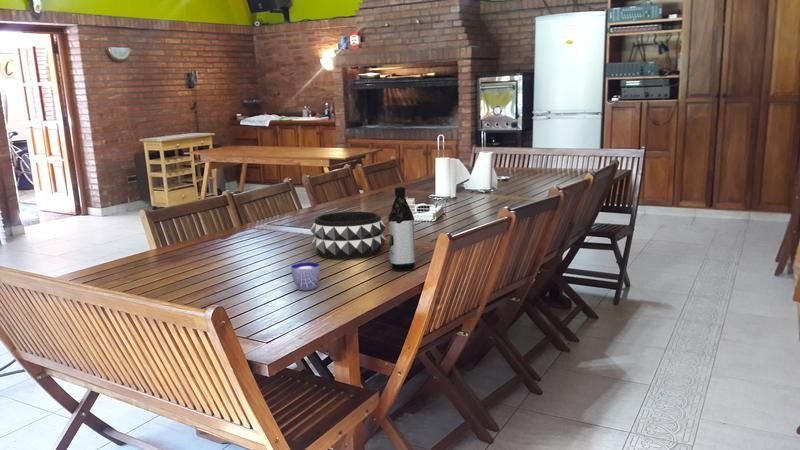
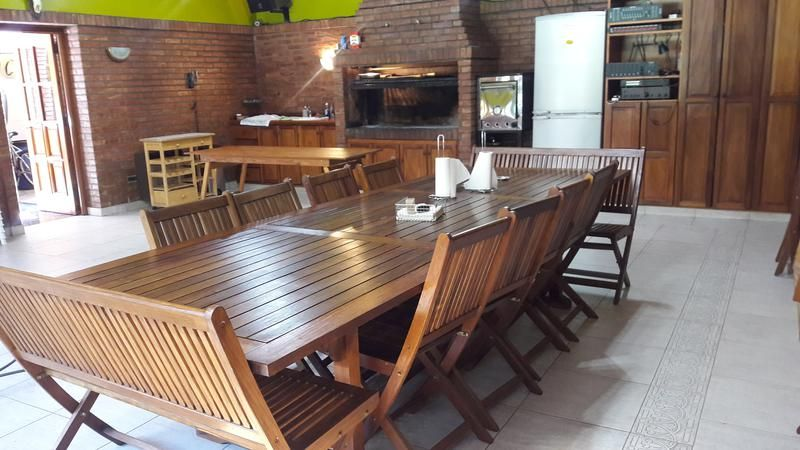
- cup (306, 275)
- decorative bowl (348, 234)
- water bottle (401, 228)
